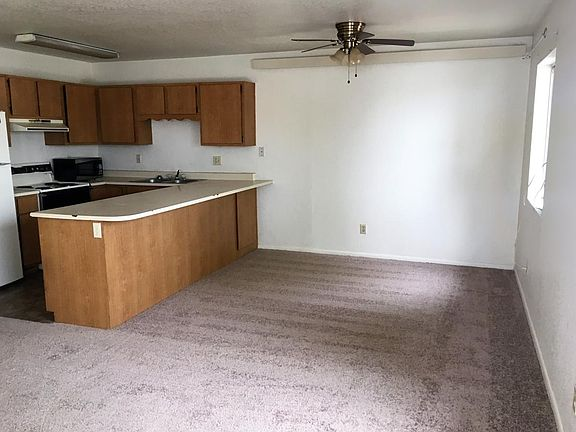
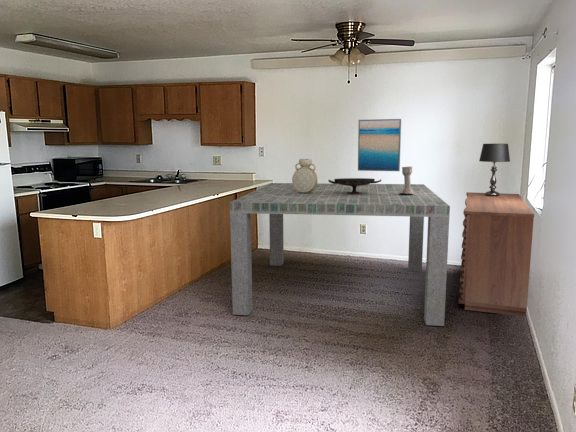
+ candlestick (406, 180)
+ dining table (341, 214)
+ vase (304, 175)
+ decorative bowl (354, 185)
+ wall art (379, 145)
+ sideboard (491, 245)
+ table lamp (493, 169)
